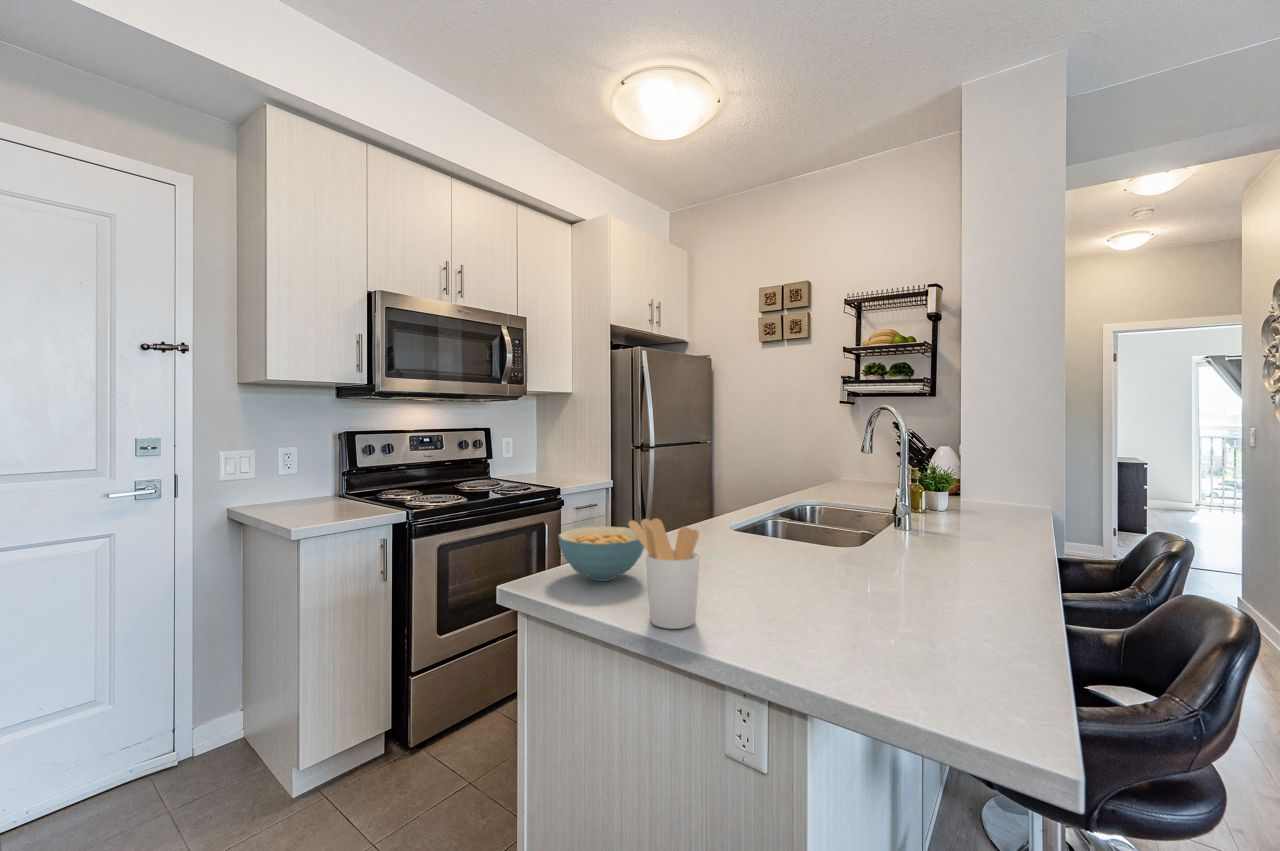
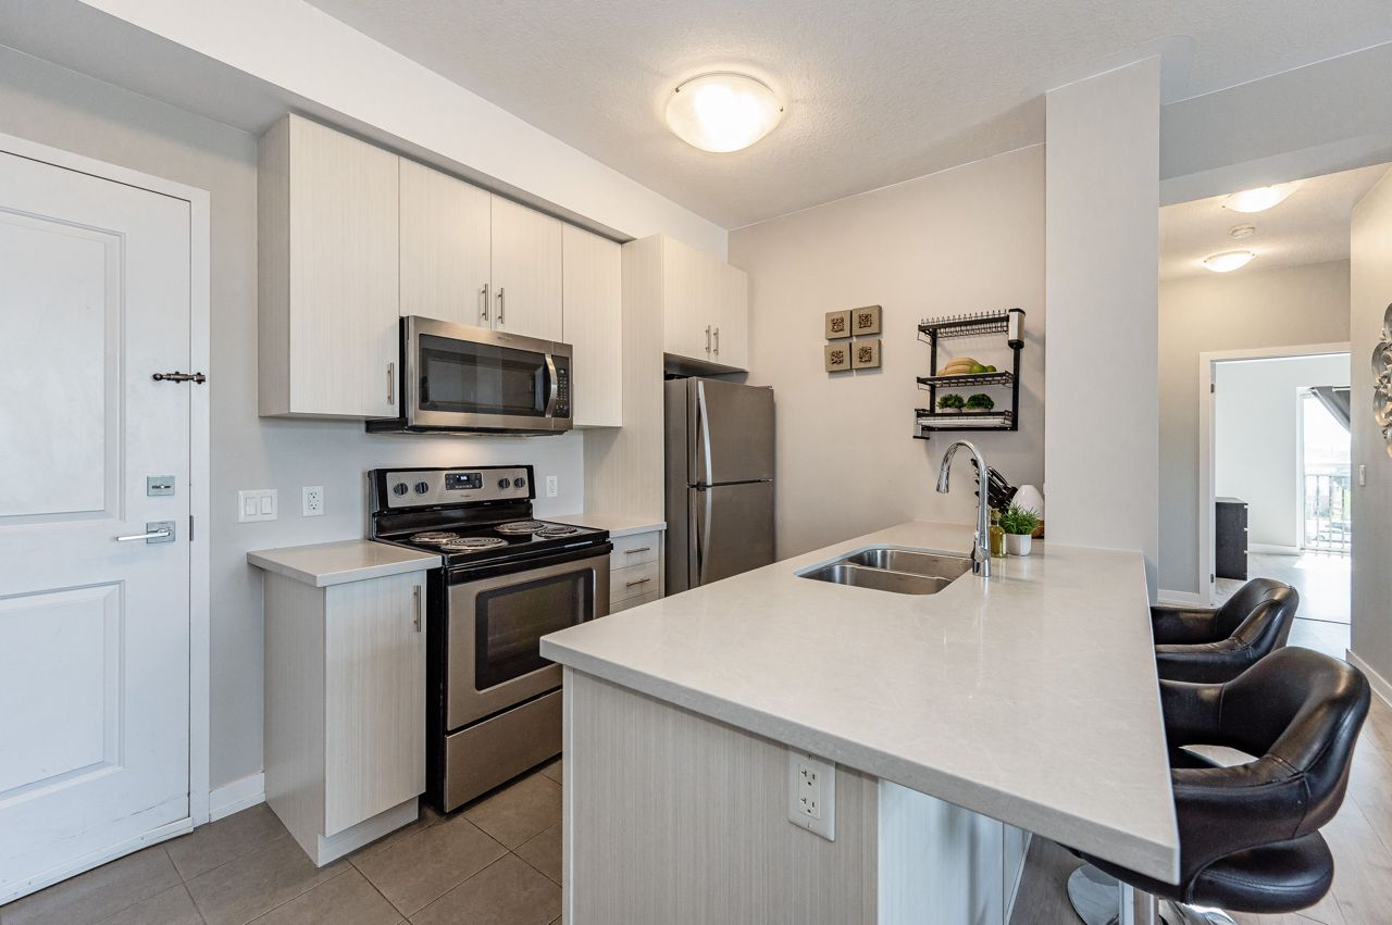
- cereal bowl (602, 555)
- utensil holder (663, 568)
